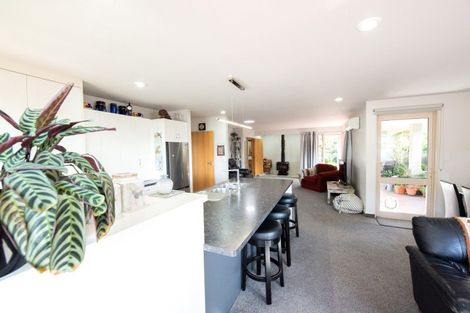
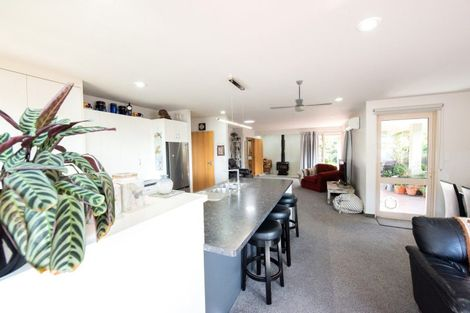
+ ceiling fan (299, 96)
